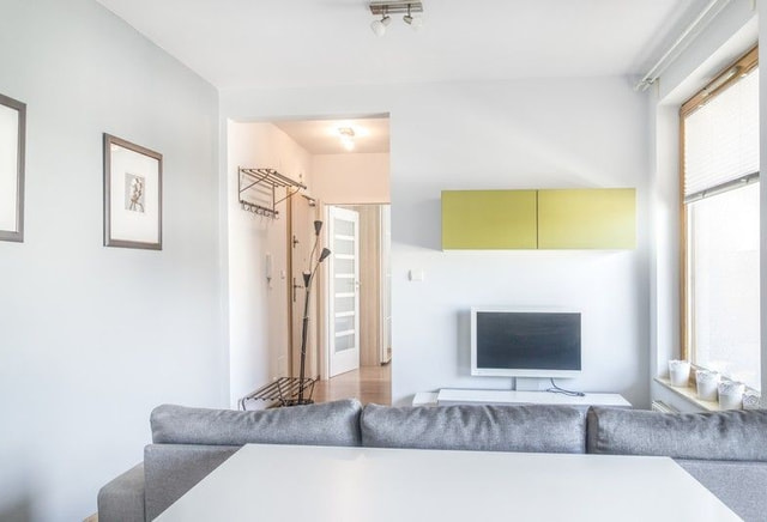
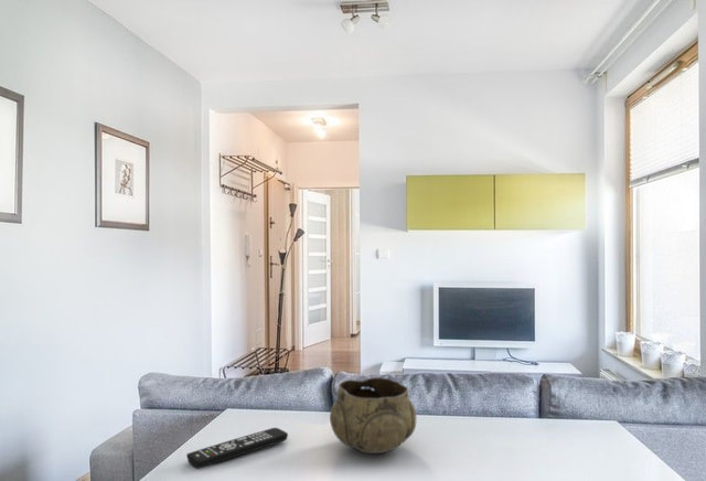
+ decorative bowl (373, 416)
+ remote control (239, 447)
